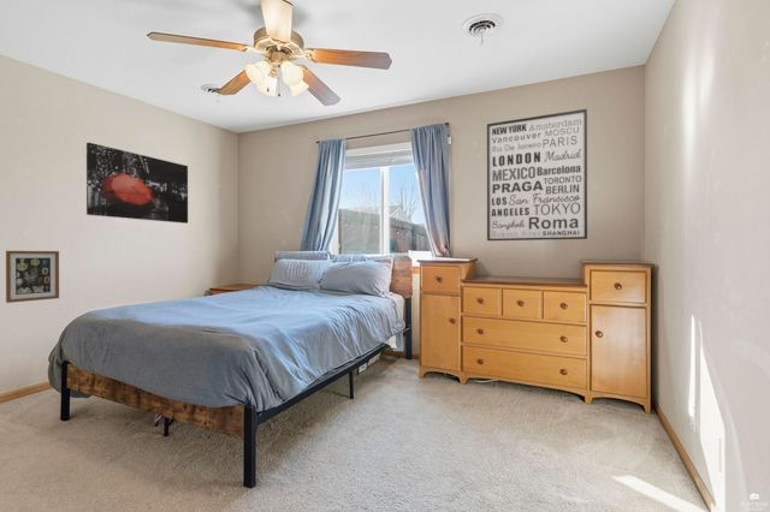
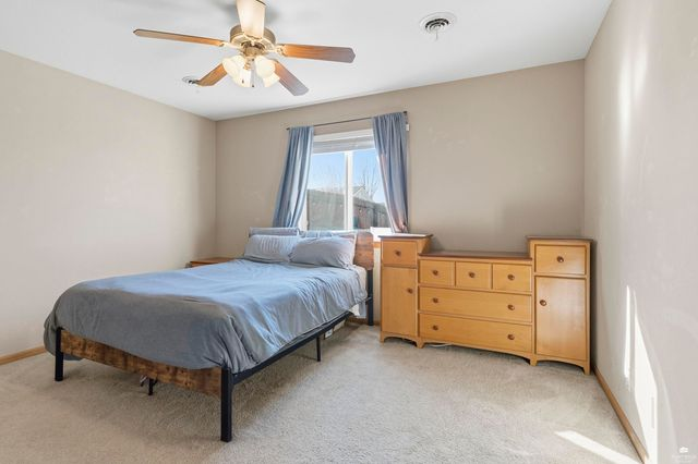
- wall art (34, 275)
- wall art (142, 187)
- wall art (534, 178)
